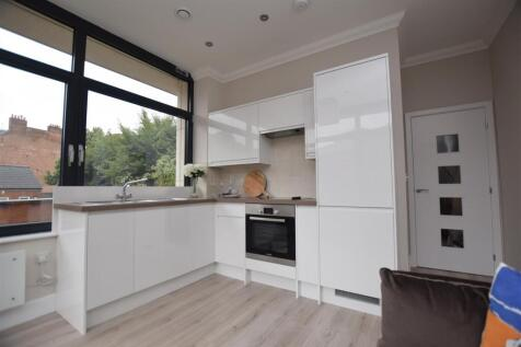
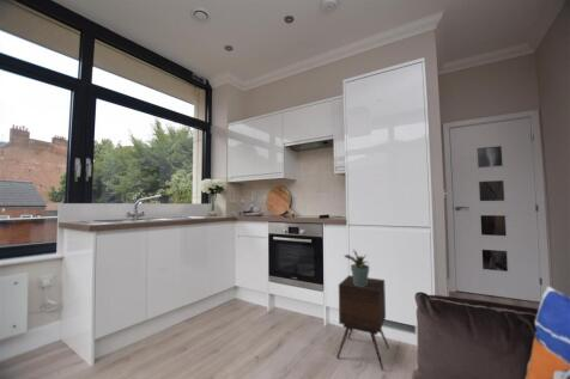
+ side table (362, 317)
+ potted plant (356, 265)
